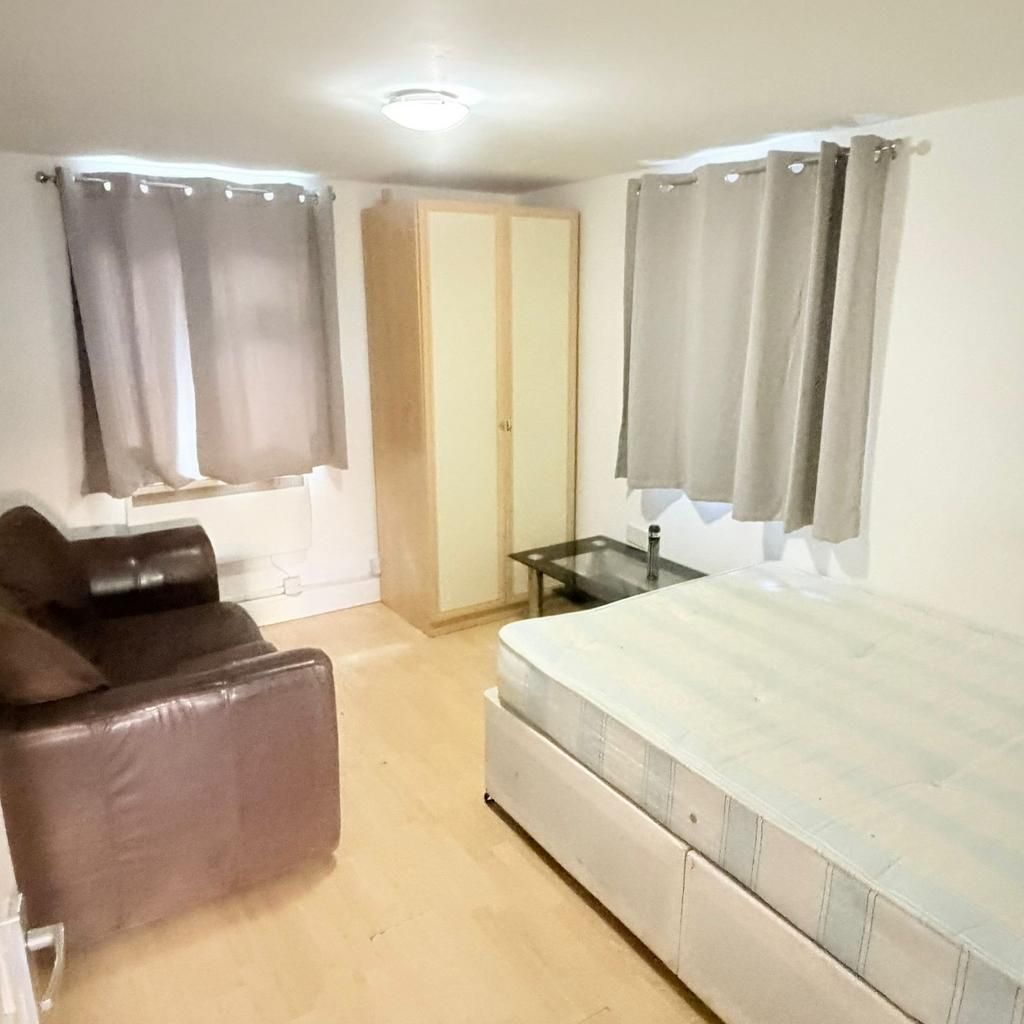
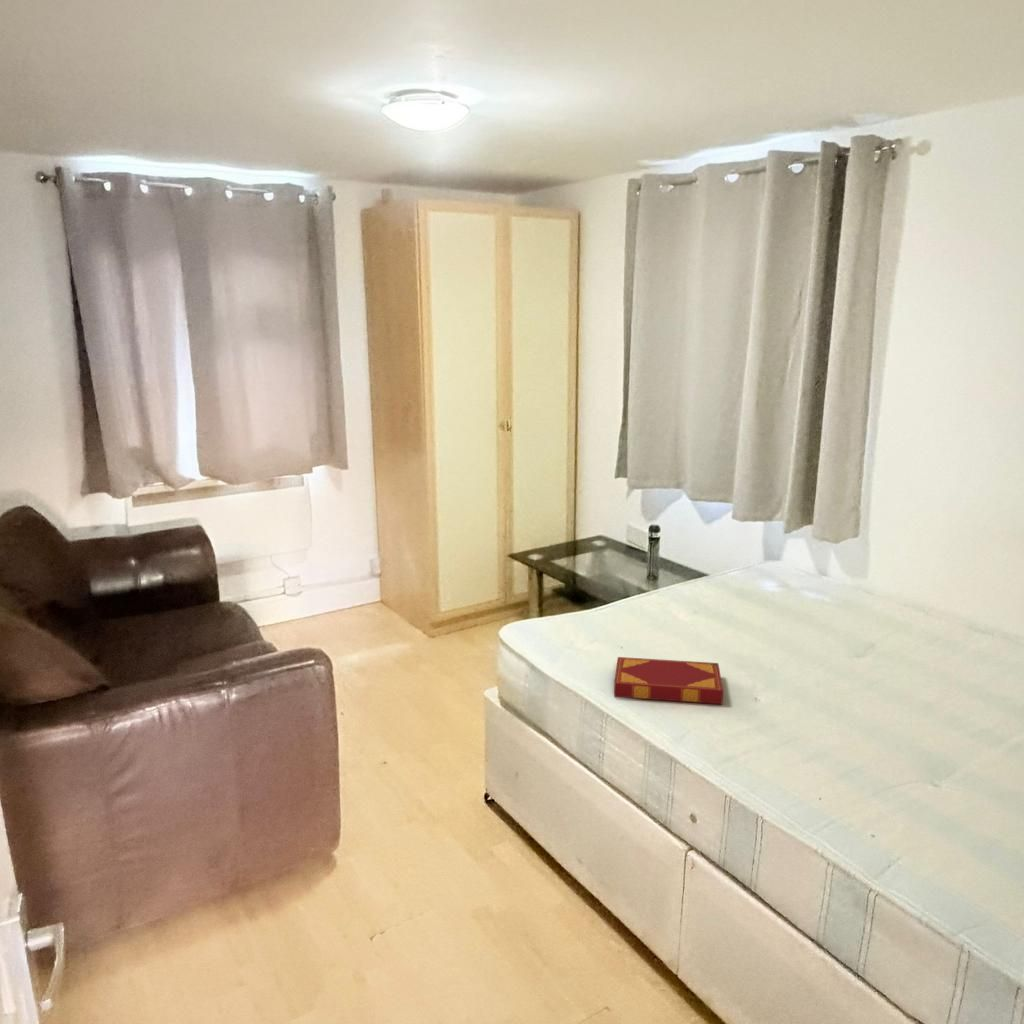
+ hardback book (667, 679)
